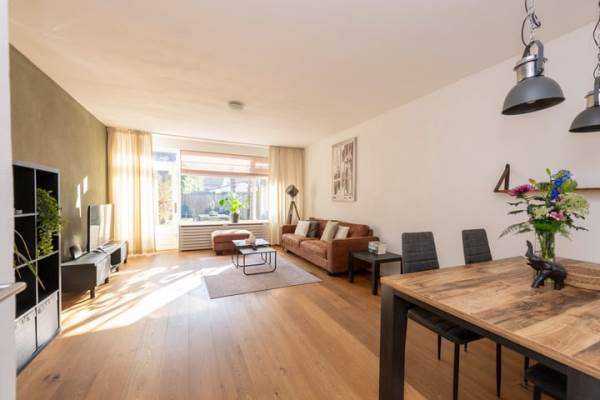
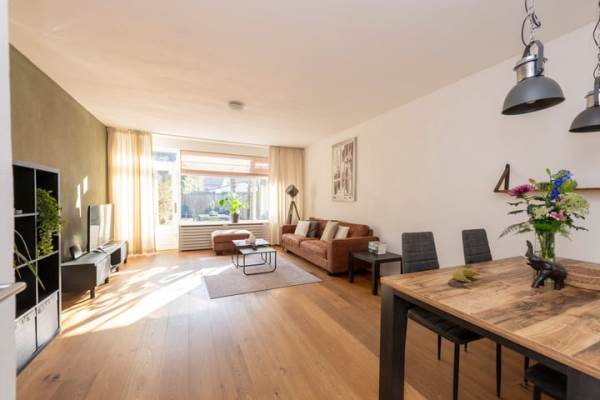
+ fruit (471, 275)
